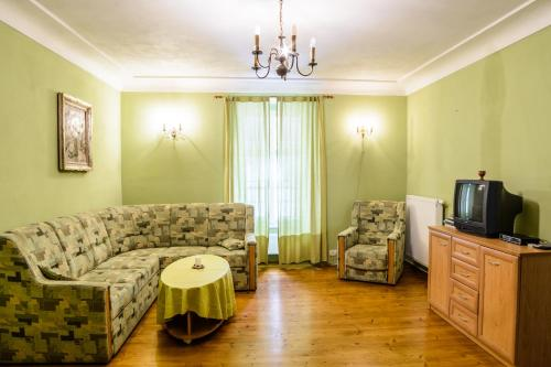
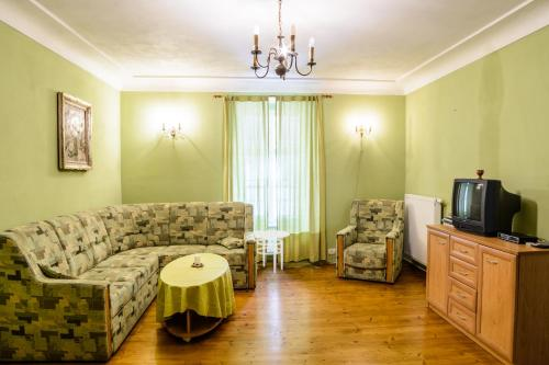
+ side table (268, 253)
